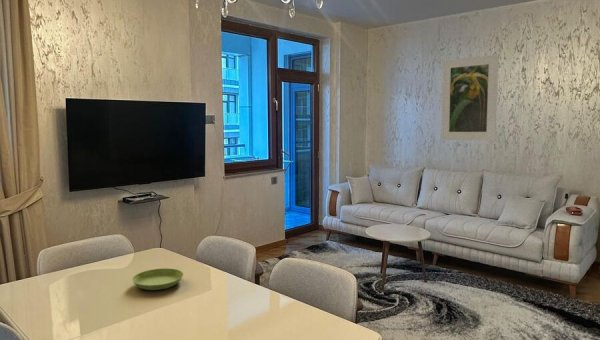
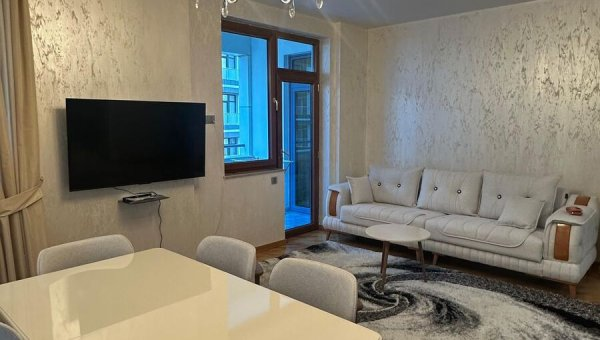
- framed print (468, 99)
- saucer (158, 279)
